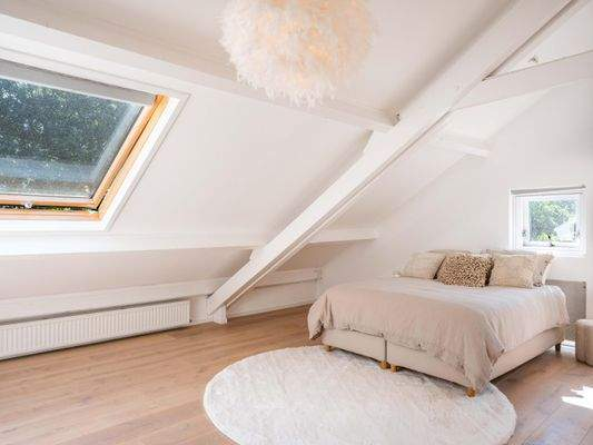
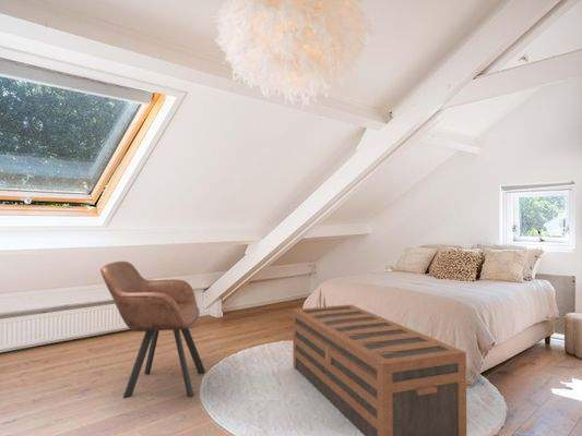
+ storage bench (363, 361)
+ armchair (156, 323)
